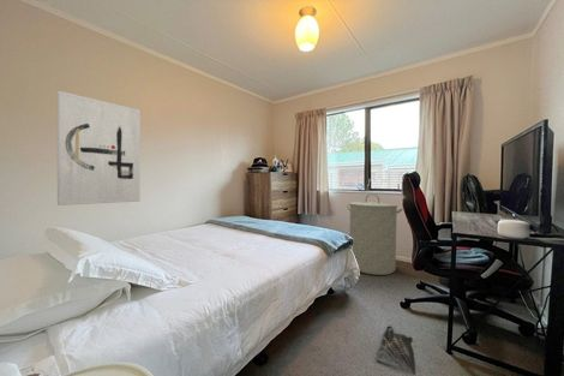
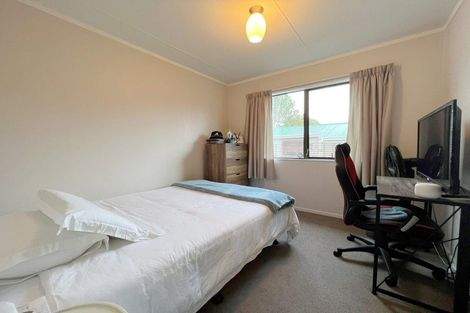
- bag (398, 346)
- laundry hamper (372, 229)
- wall art (102, 153)
